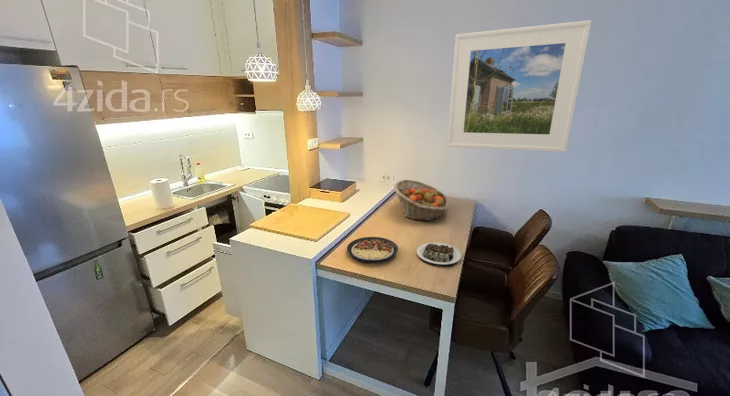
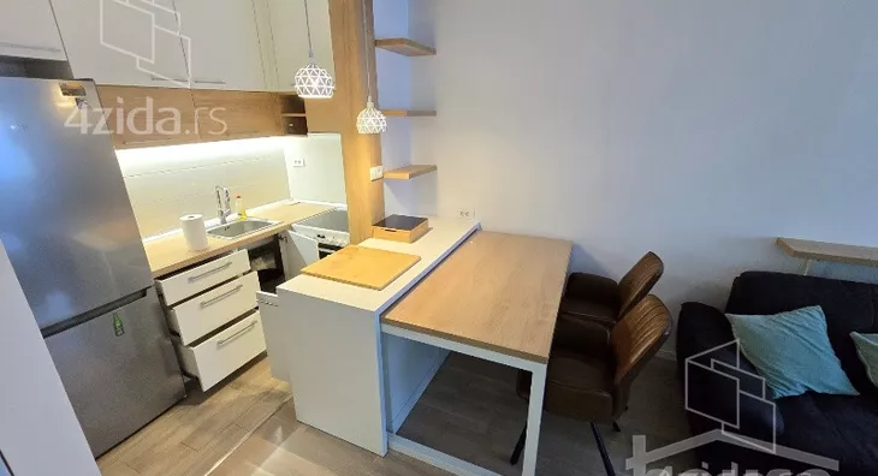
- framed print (509, 92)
- plate (372, 248)
- plate (438, 252)
- fruit basket (421, 198)
